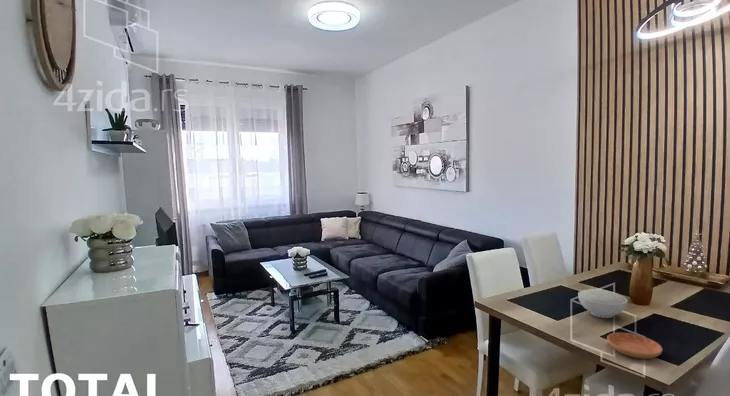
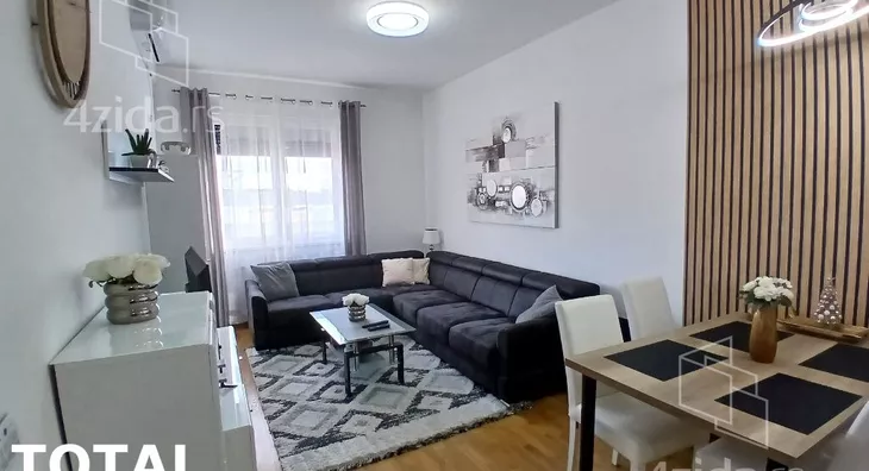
- bowl (601, 303)
- saucer (633, 346)
